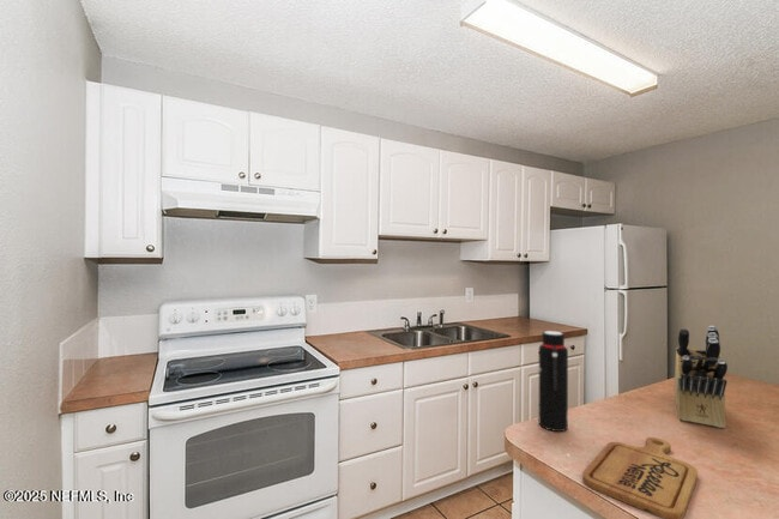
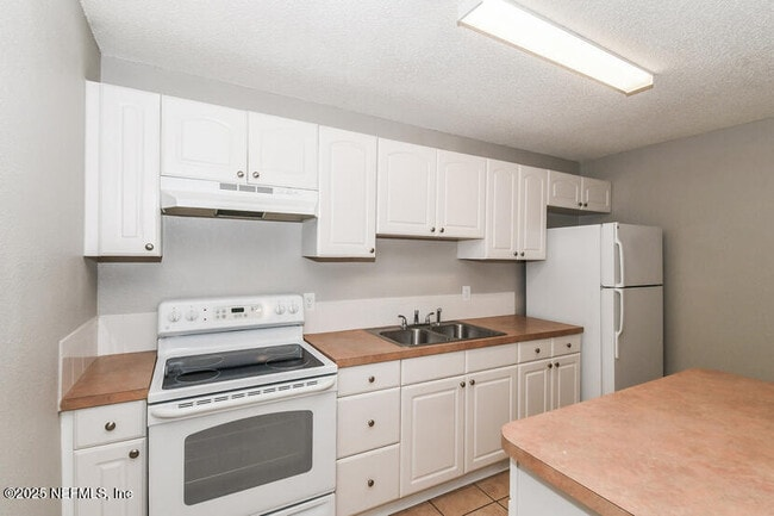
- knife block (698, 368)
- cutting board (645, 466)
- water bottle (552, 380)
